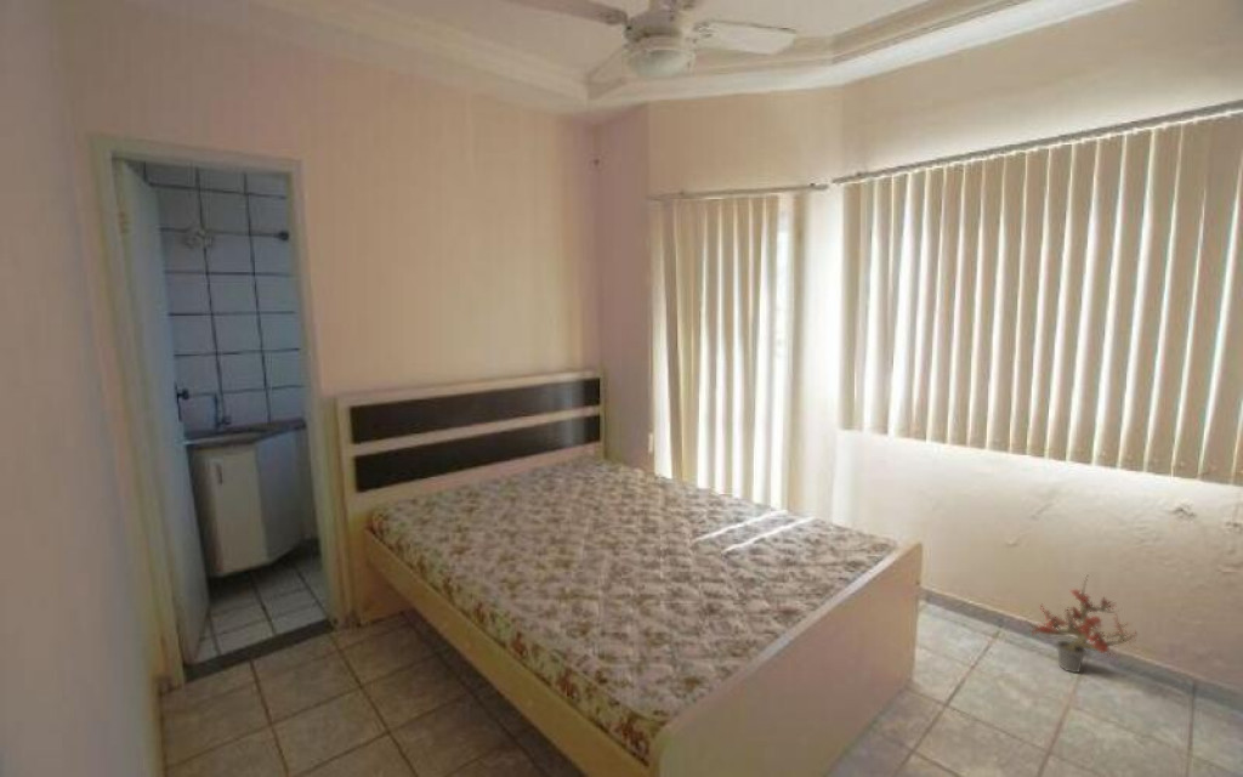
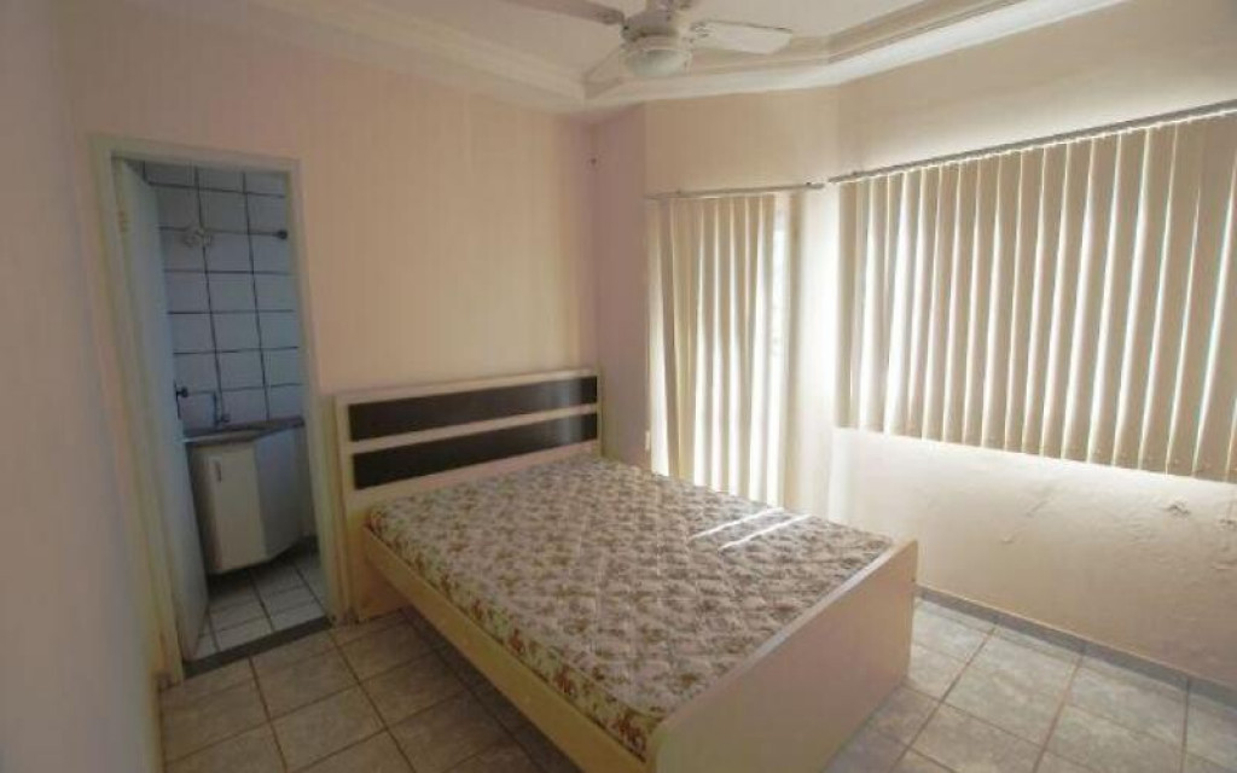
- potted plant (1078, 622)
